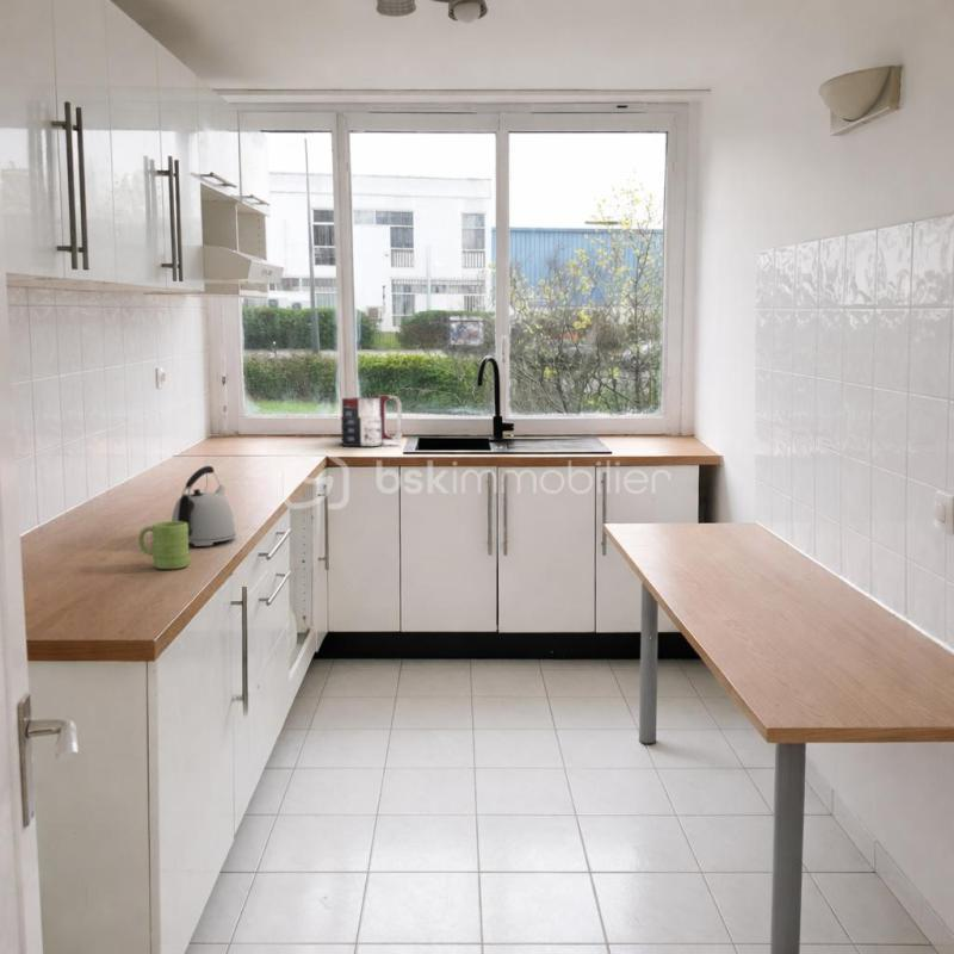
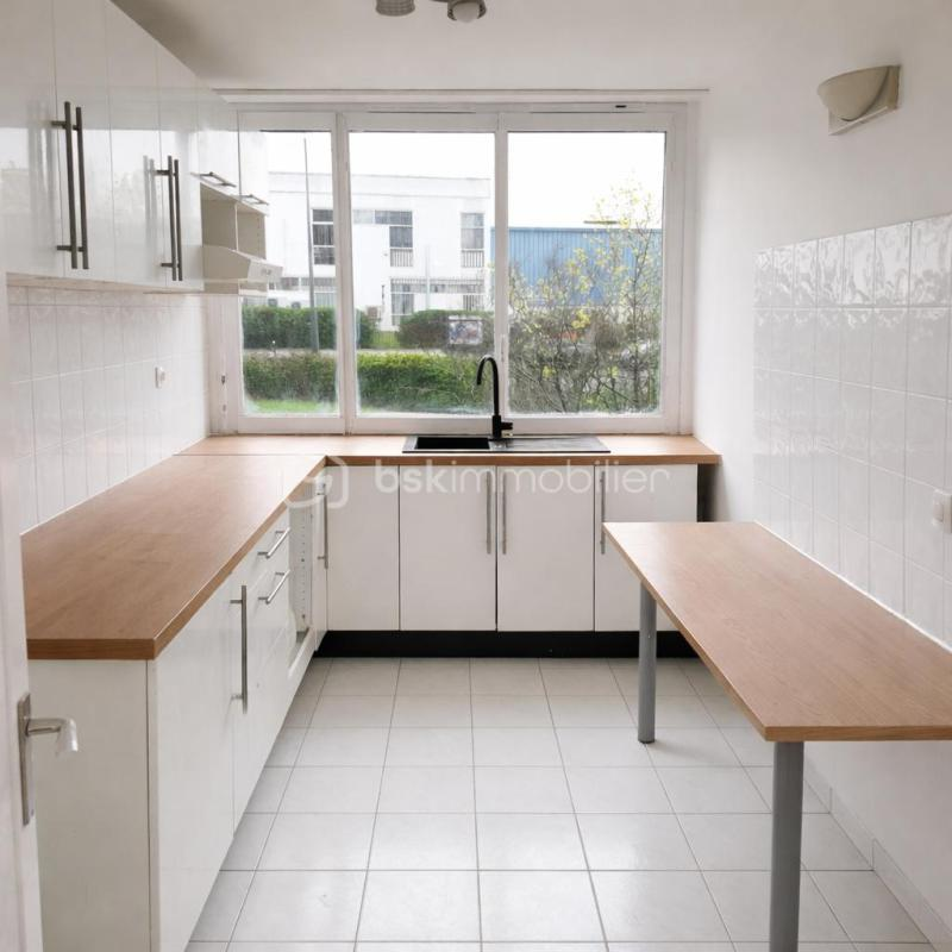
- mug (372, 420)
- kettle (203, 503)
- mug (162, 544)
